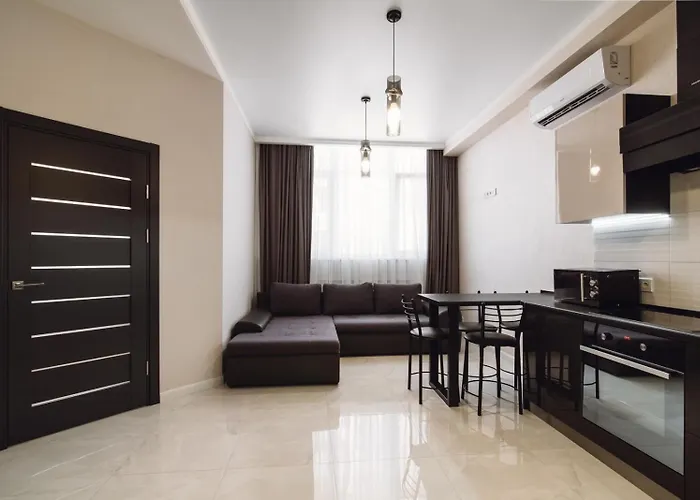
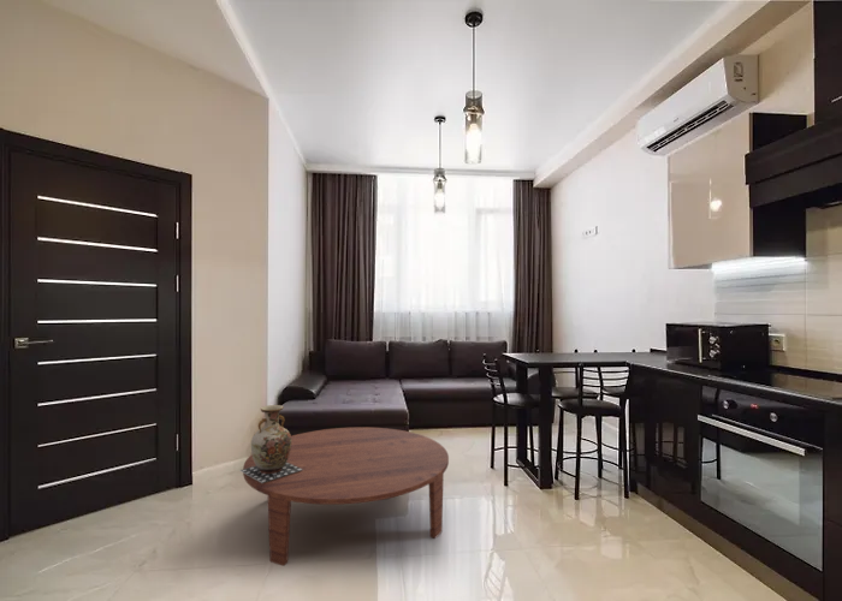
+ vase (271, 439)
+ coffee table (349, 483)
